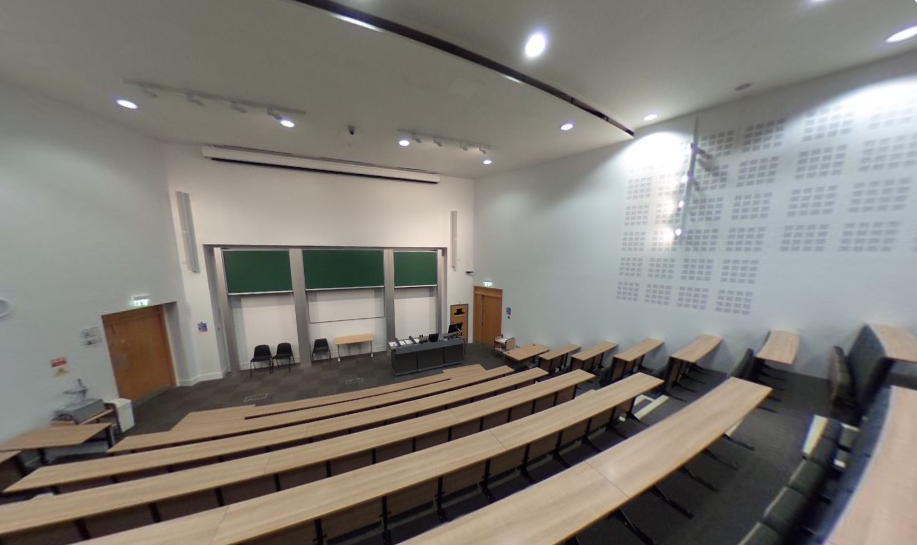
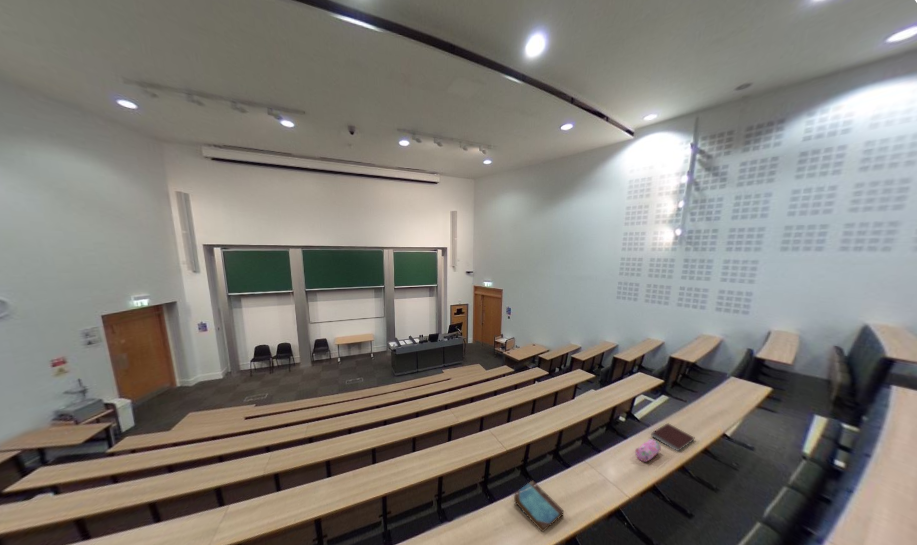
+ notebook (672, 436)
+ pencil case (648, 449)
+ book (537, 505)
